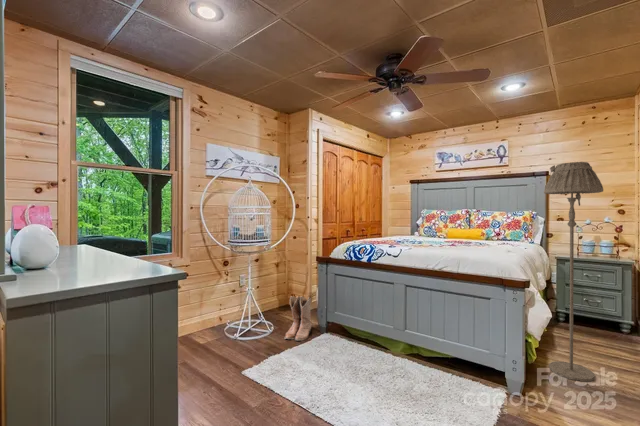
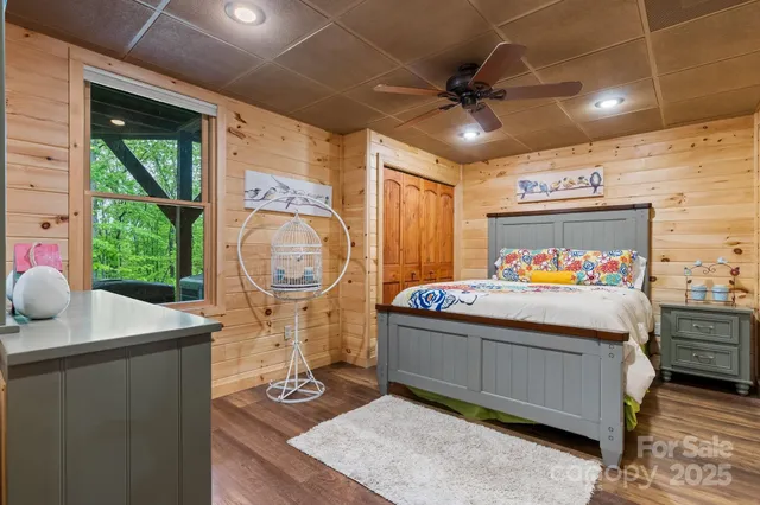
- floor lamp (571, 267)
- boots (298, 316)
